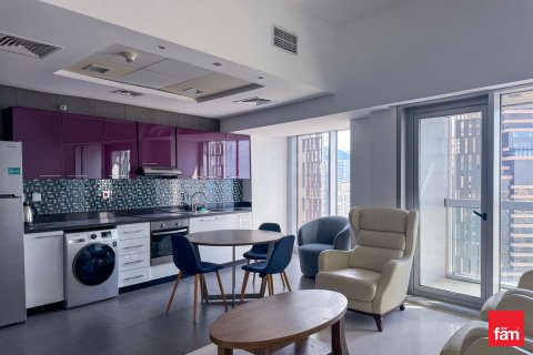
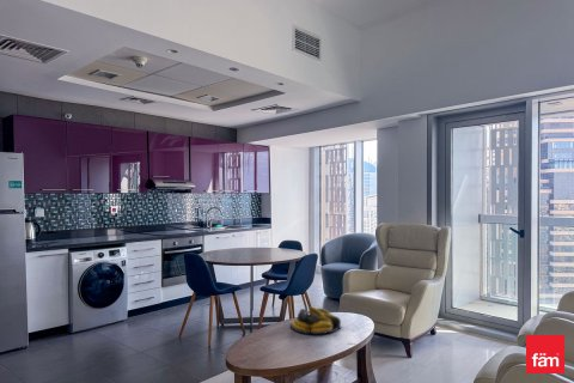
+ fruit bowl (315, 317)
